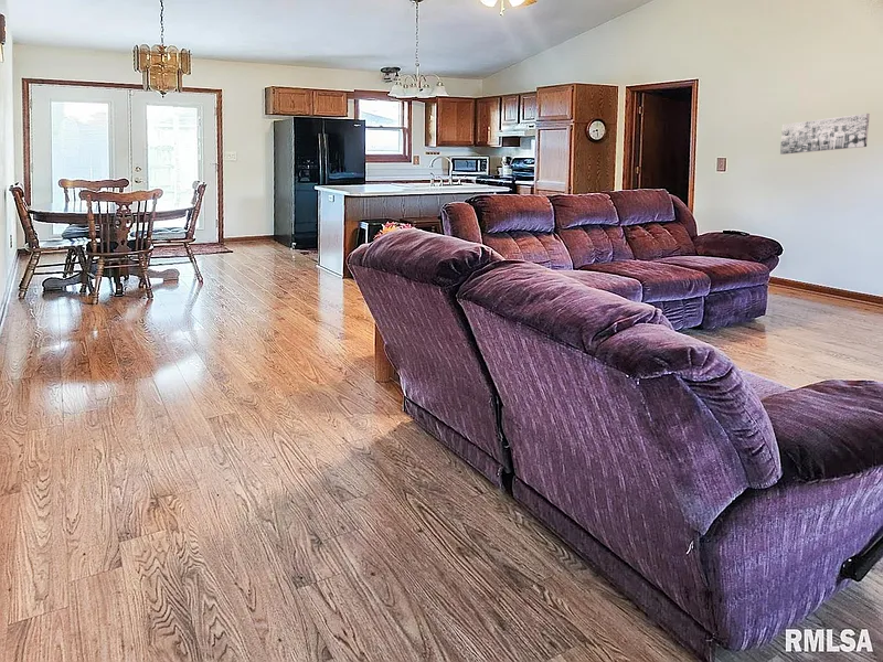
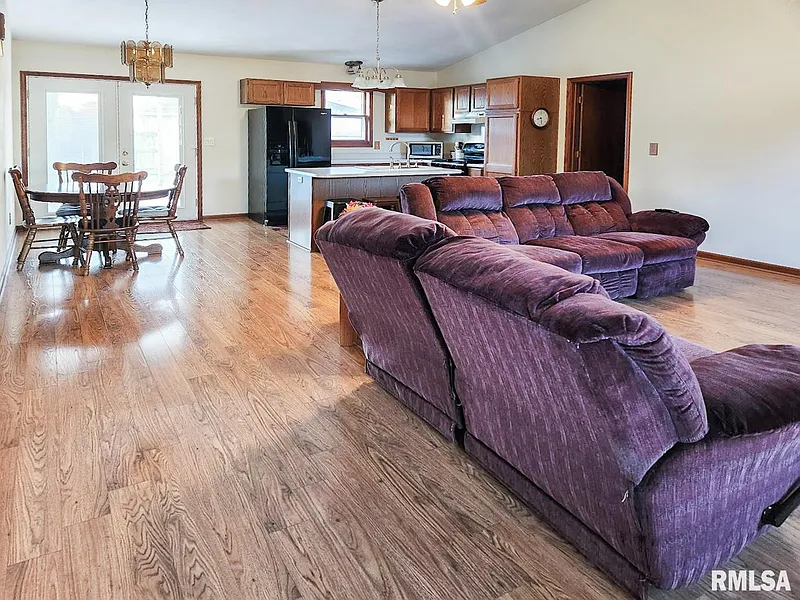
- wall art (822, 135)
